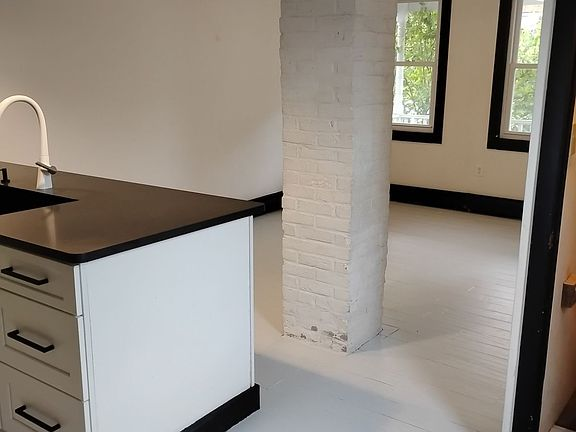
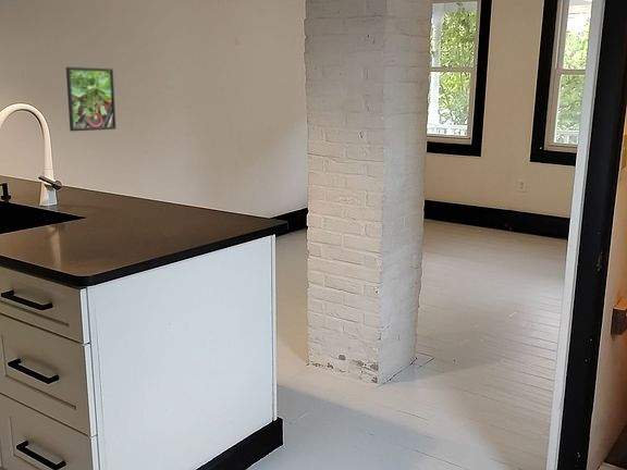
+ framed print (91, 99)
